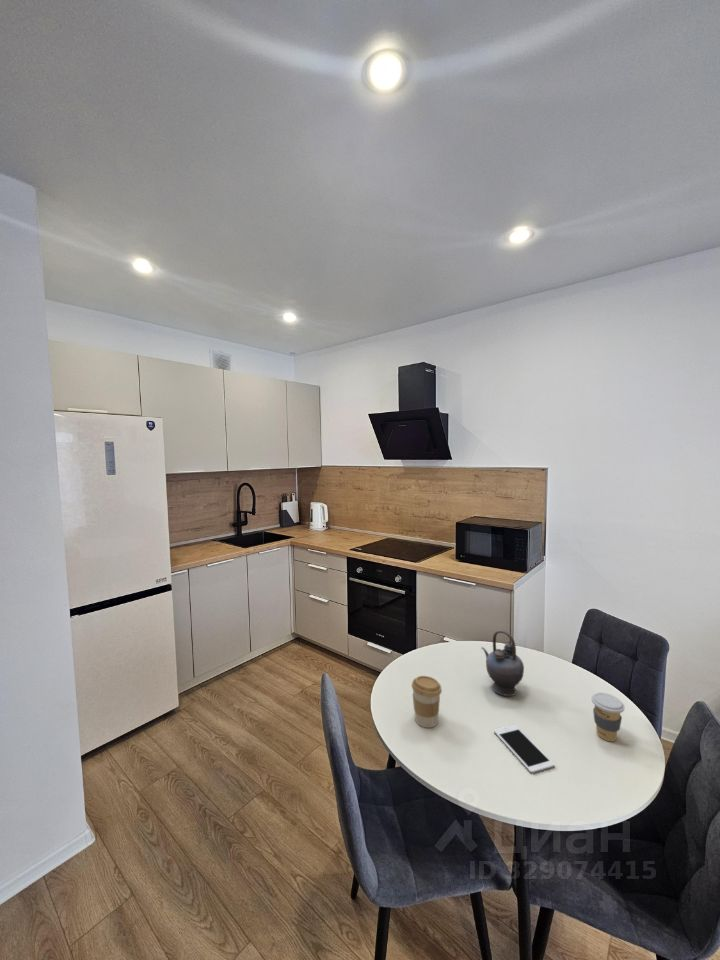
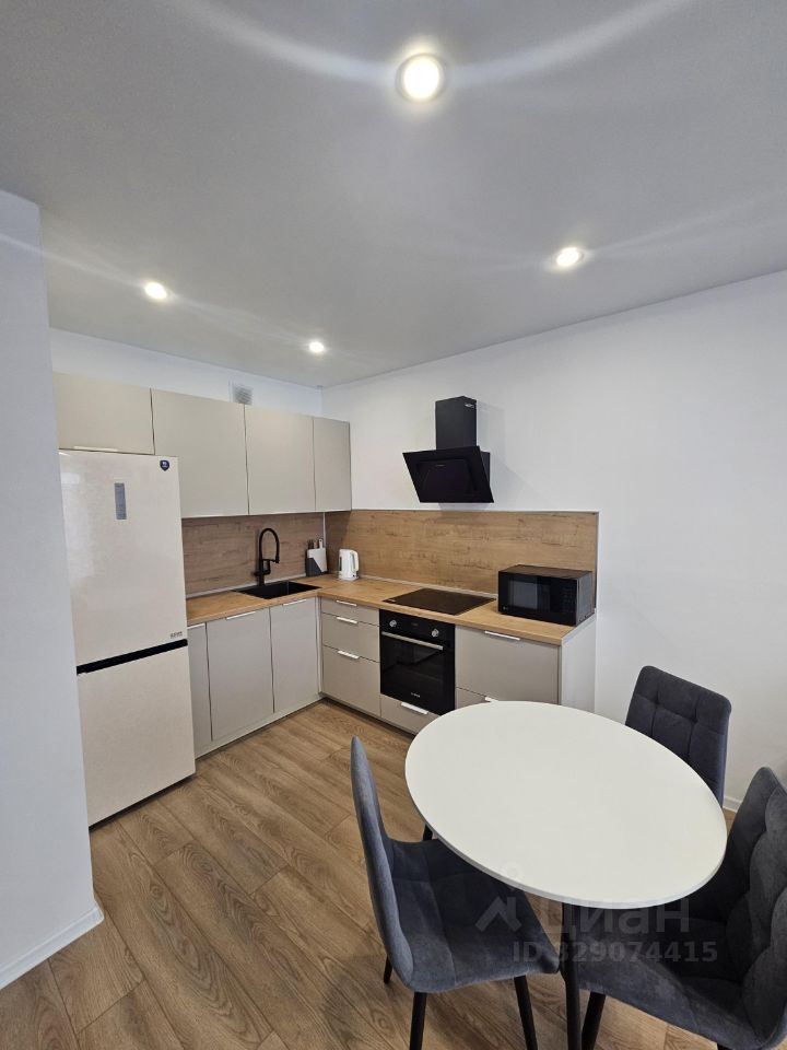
- cell phone (522, 747)
- coffee cup (607, 717)
- coffee cup (426, 700)
- teapot (500, 658)
